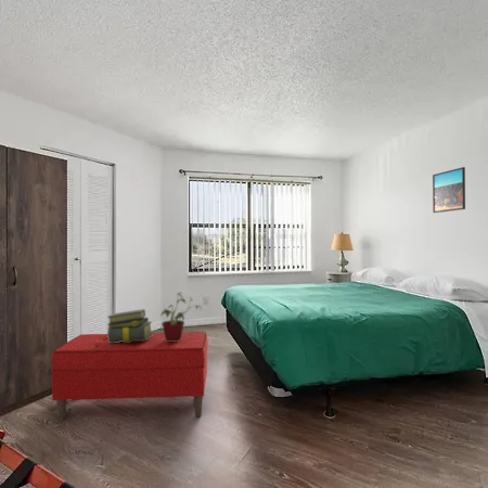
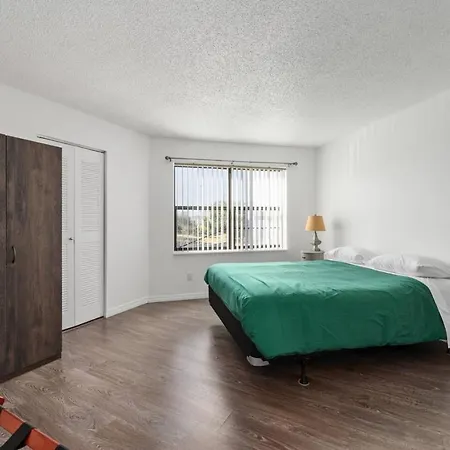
- stack of books (128, 326)
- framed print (448, 191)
- bench (137, 373)
- potted plant (182, 316)
